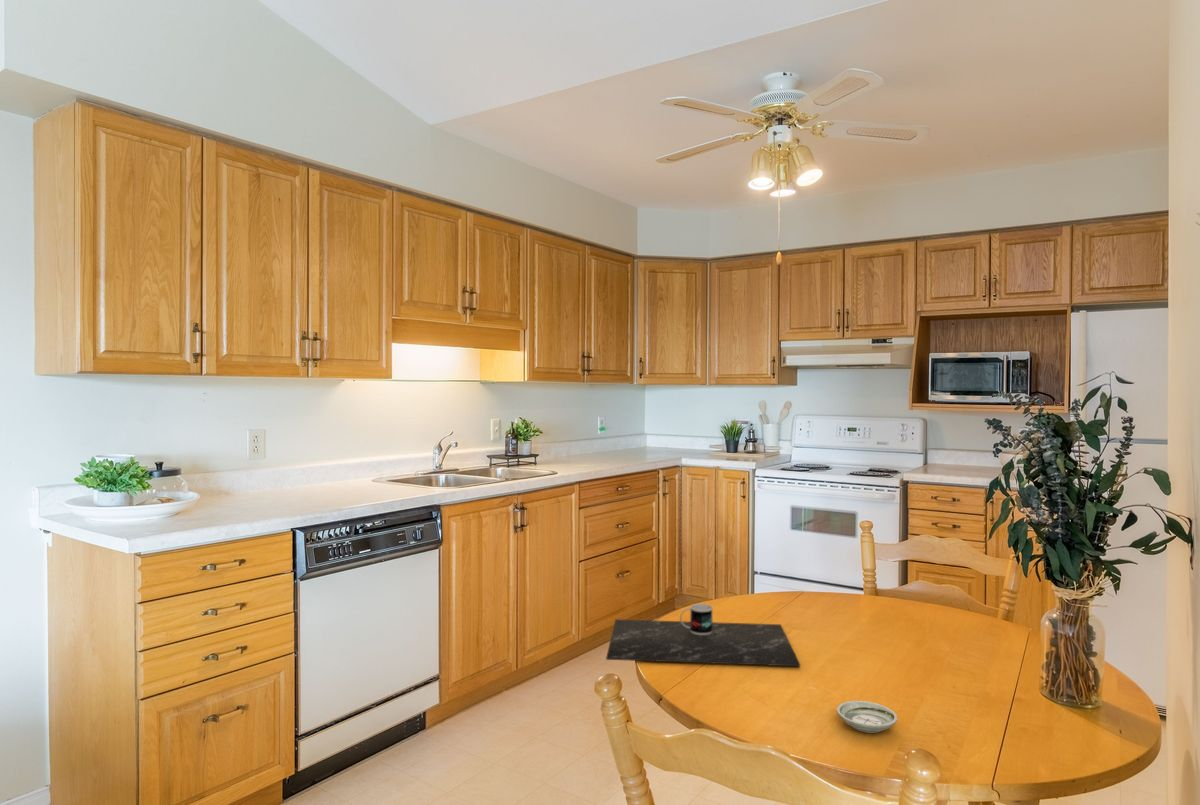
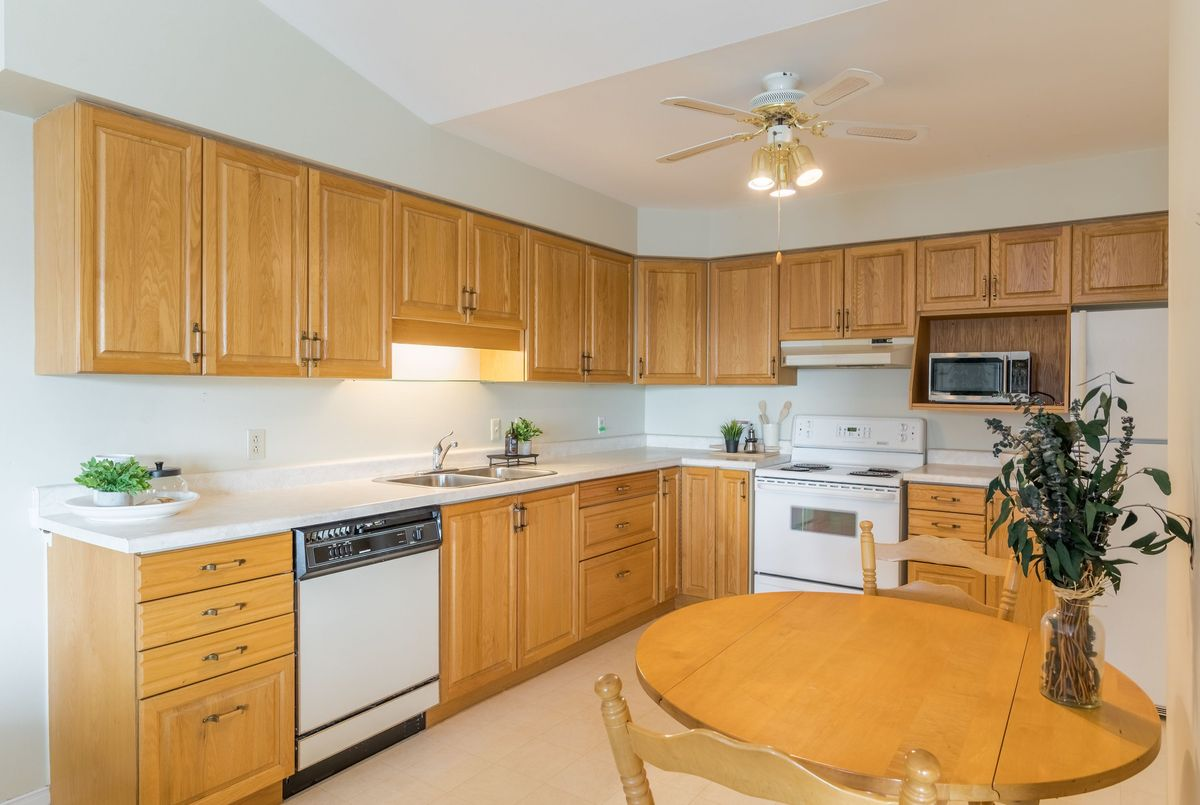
- saucer (866, 719)
- placemat (699, 627)
